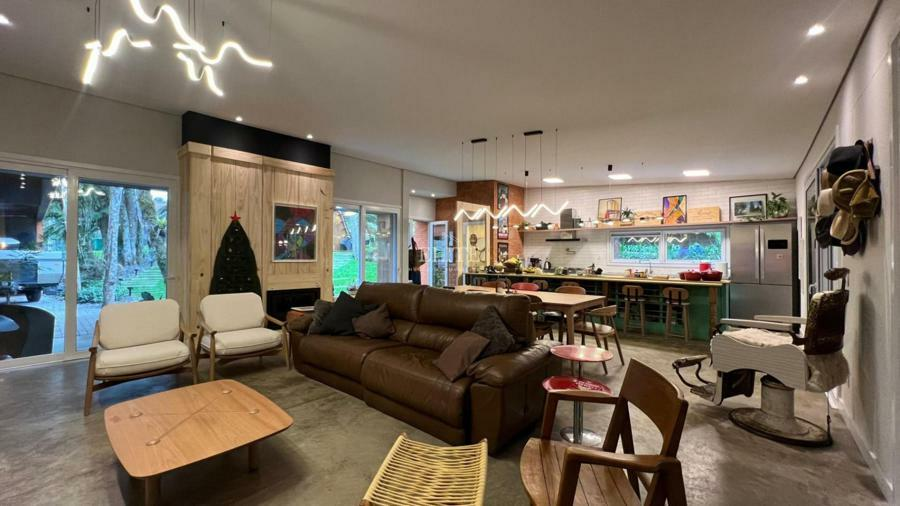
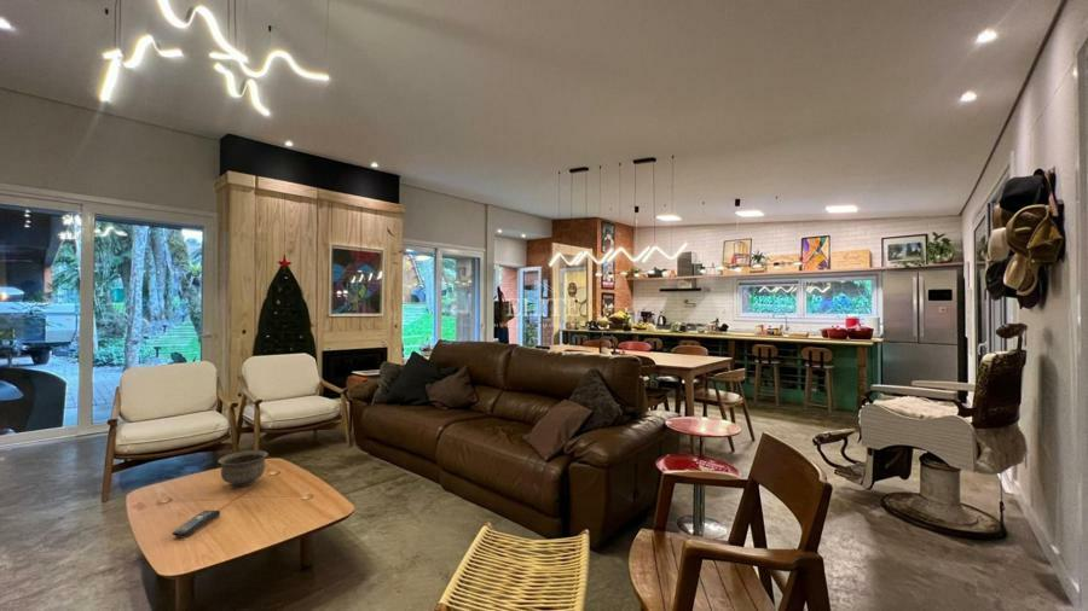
+ remote control (197, 522)
+ bowl (243, 470)
